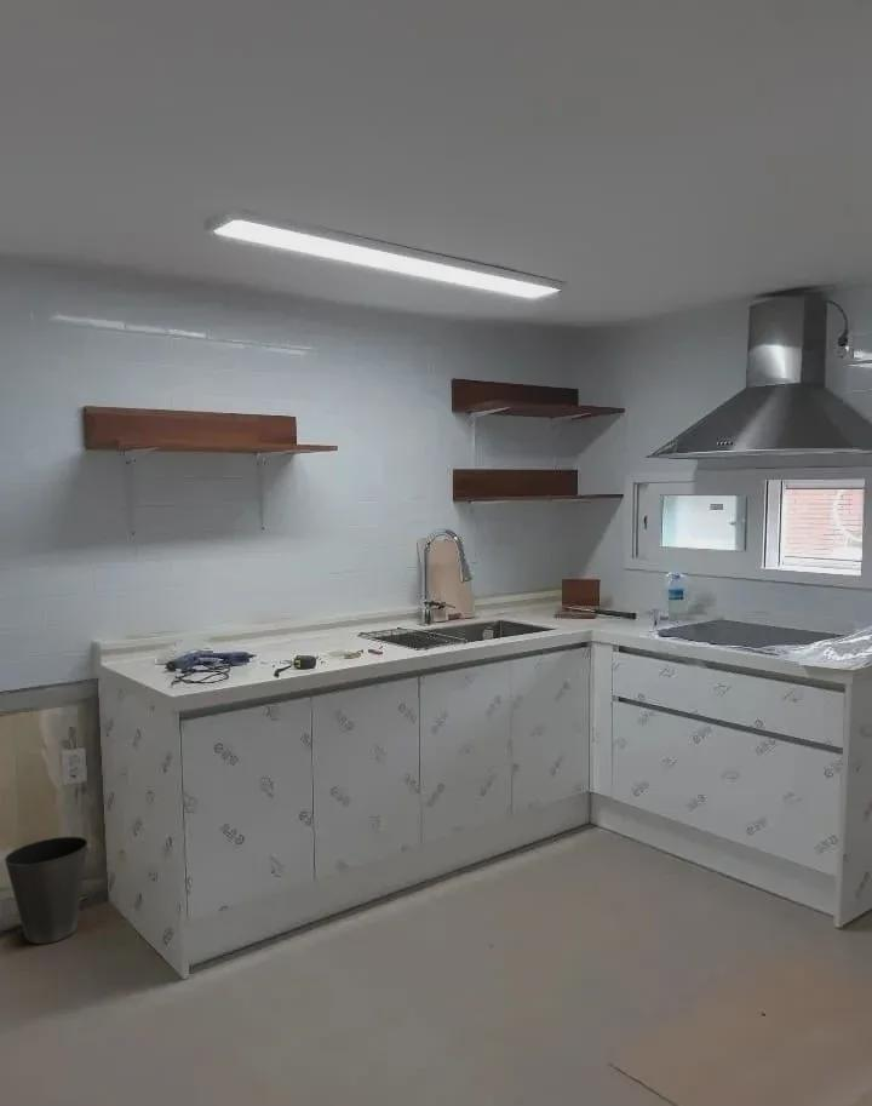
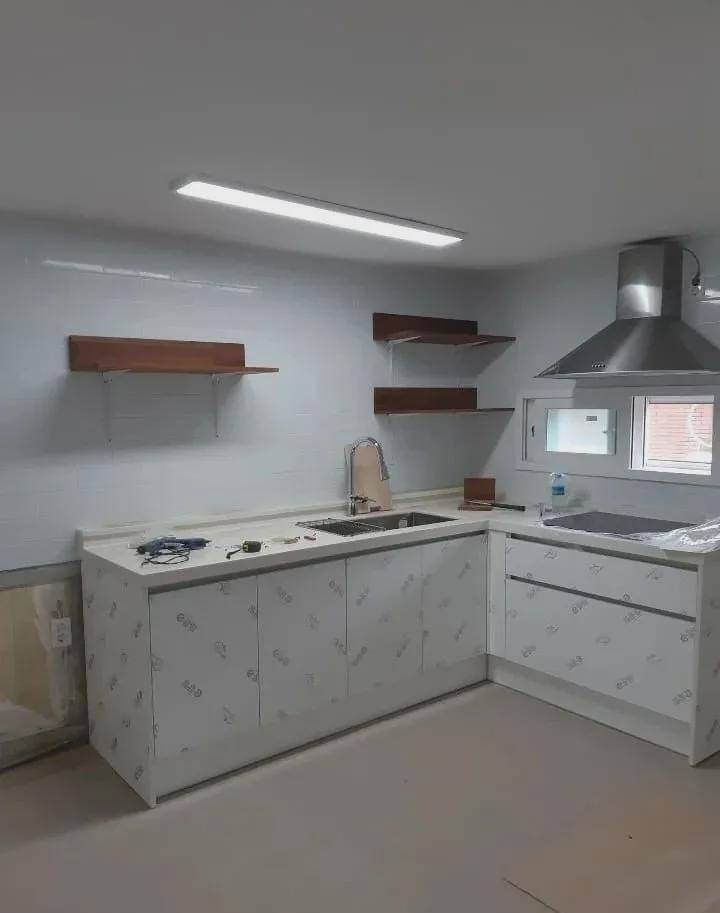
- waste basket (48, 890)
